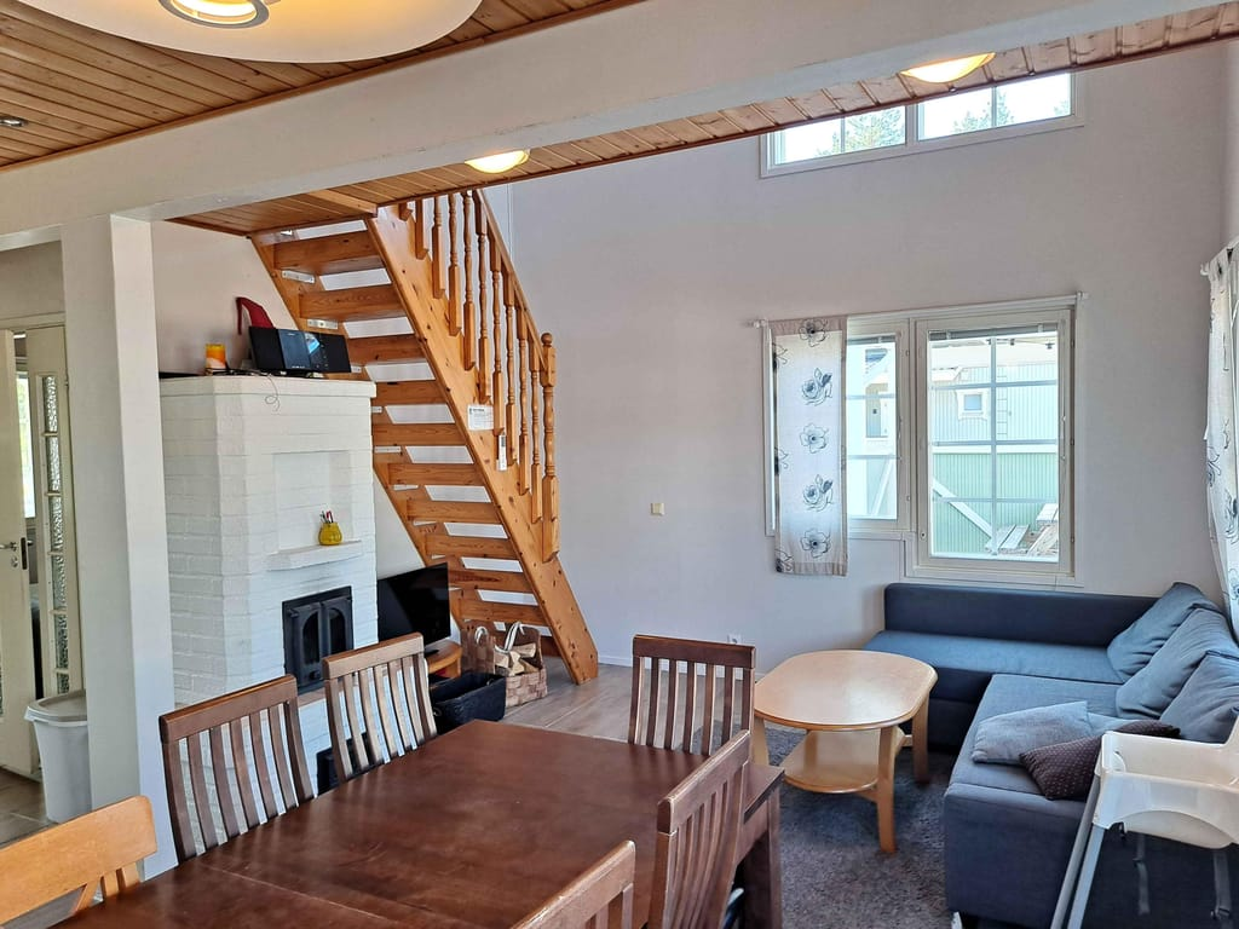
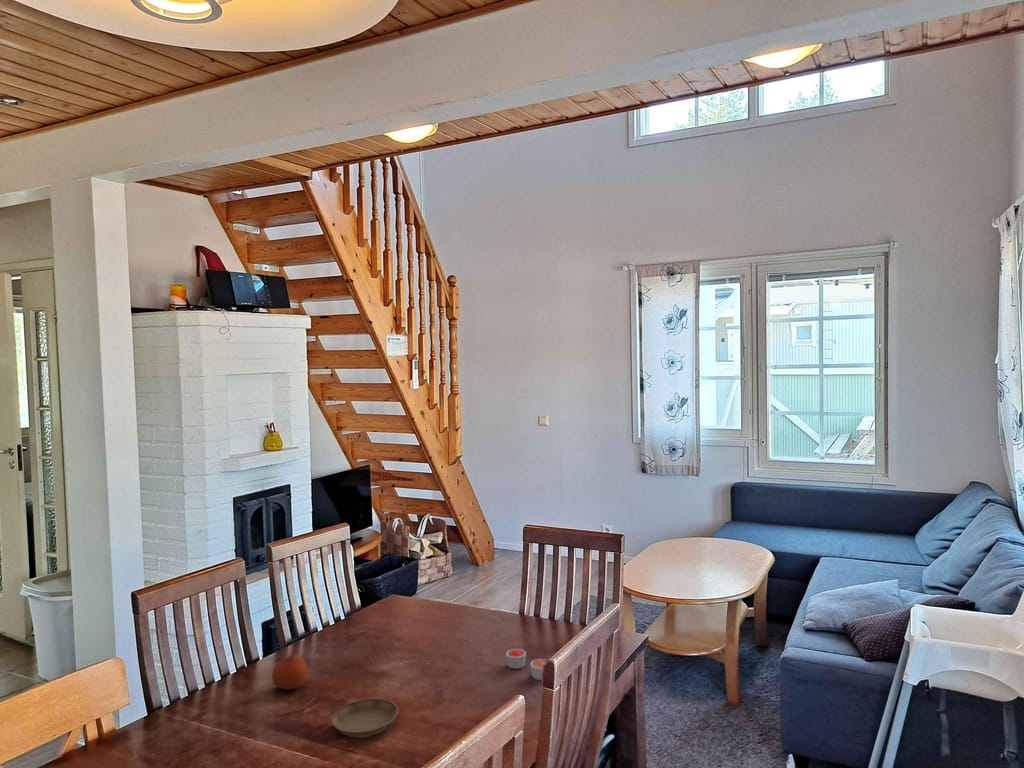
+ fruit (289, 672)
+ saucer (365, 719)
+ candle (530, 663)
